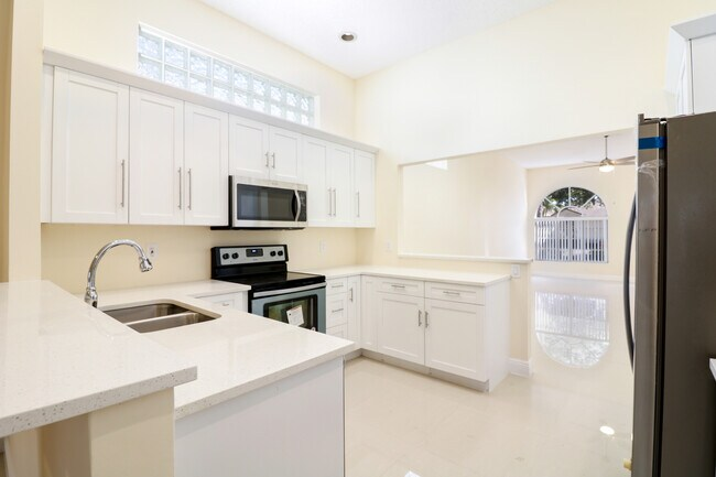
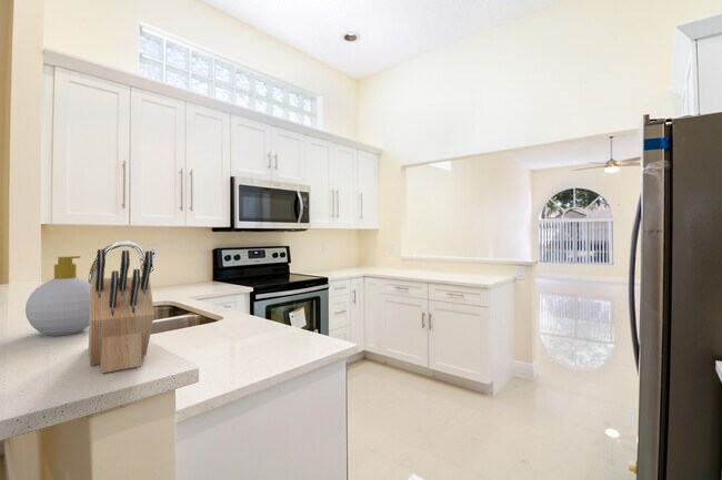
+ knife block (119, 304)
+ soap bottle (64, 294)
